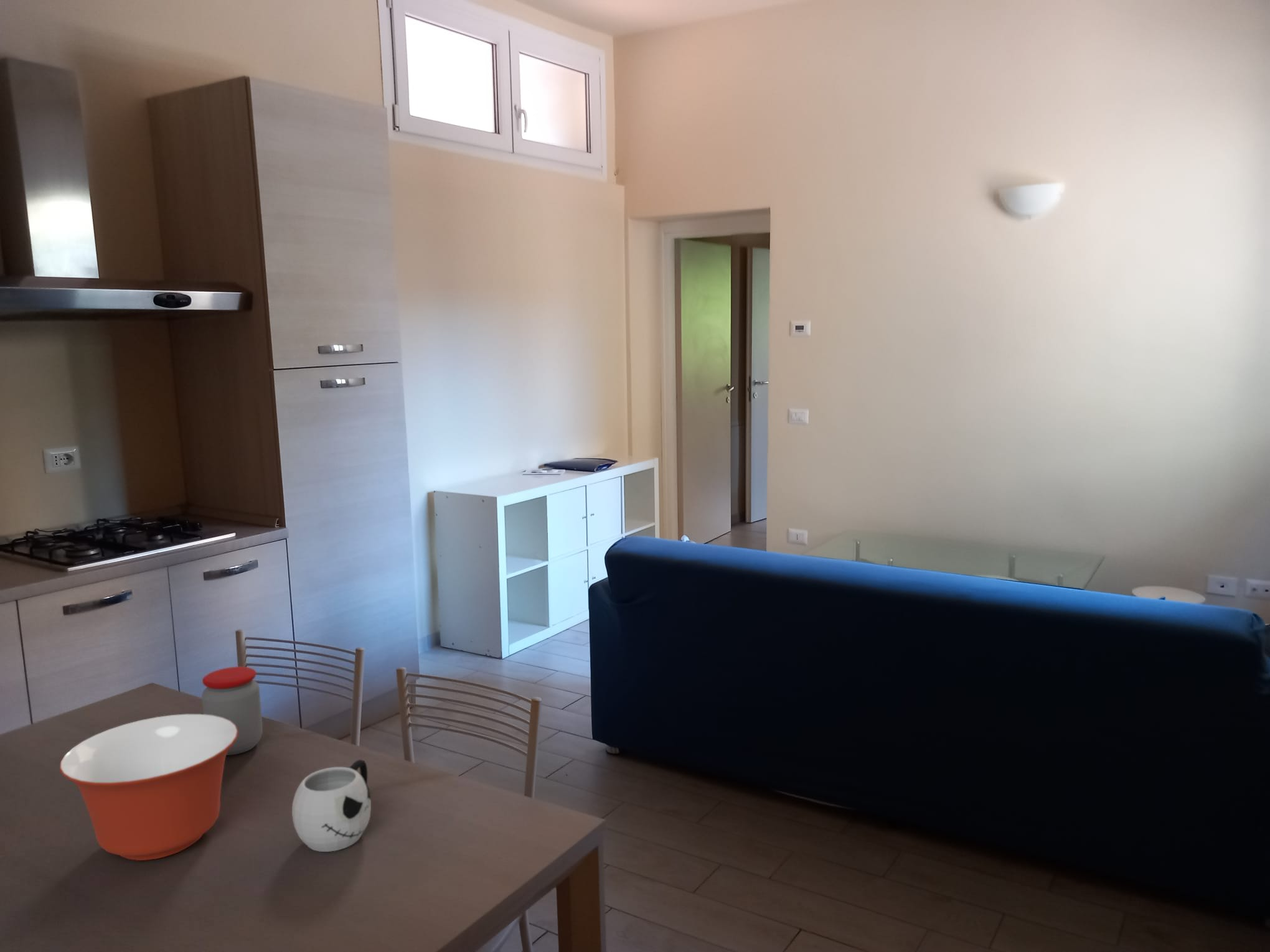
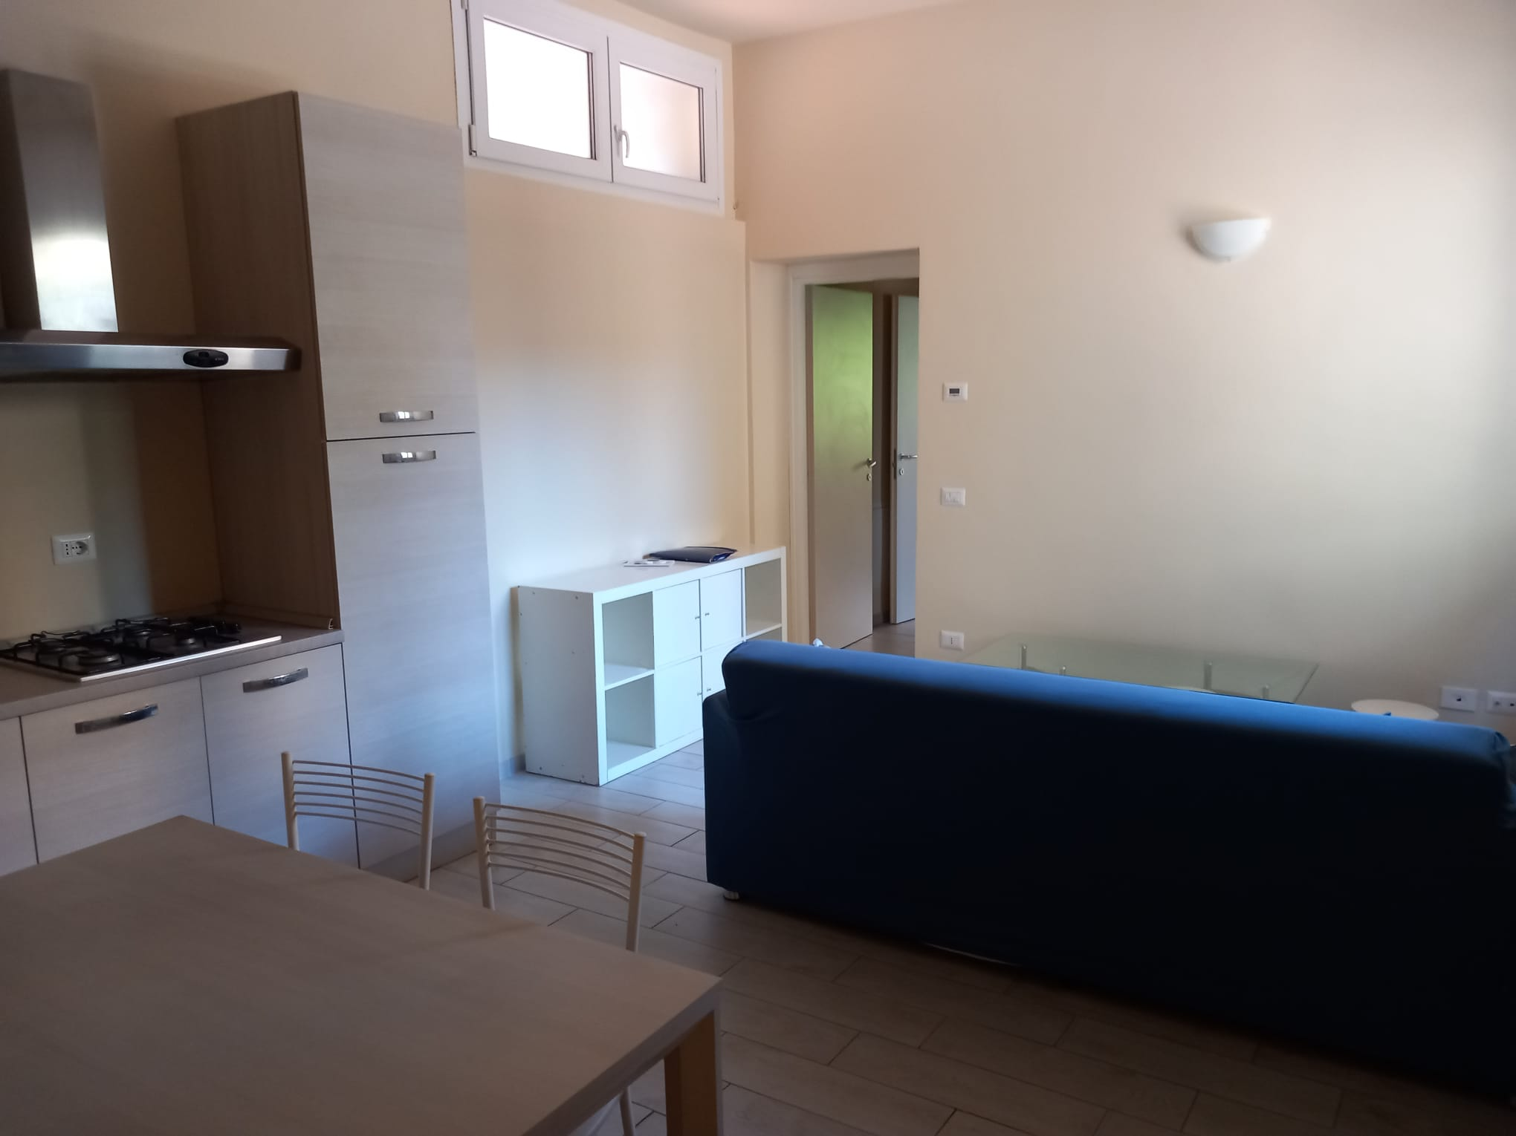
- jar (232, 710)
- mug (340, 801)
- mixing bowl (156, 792)
